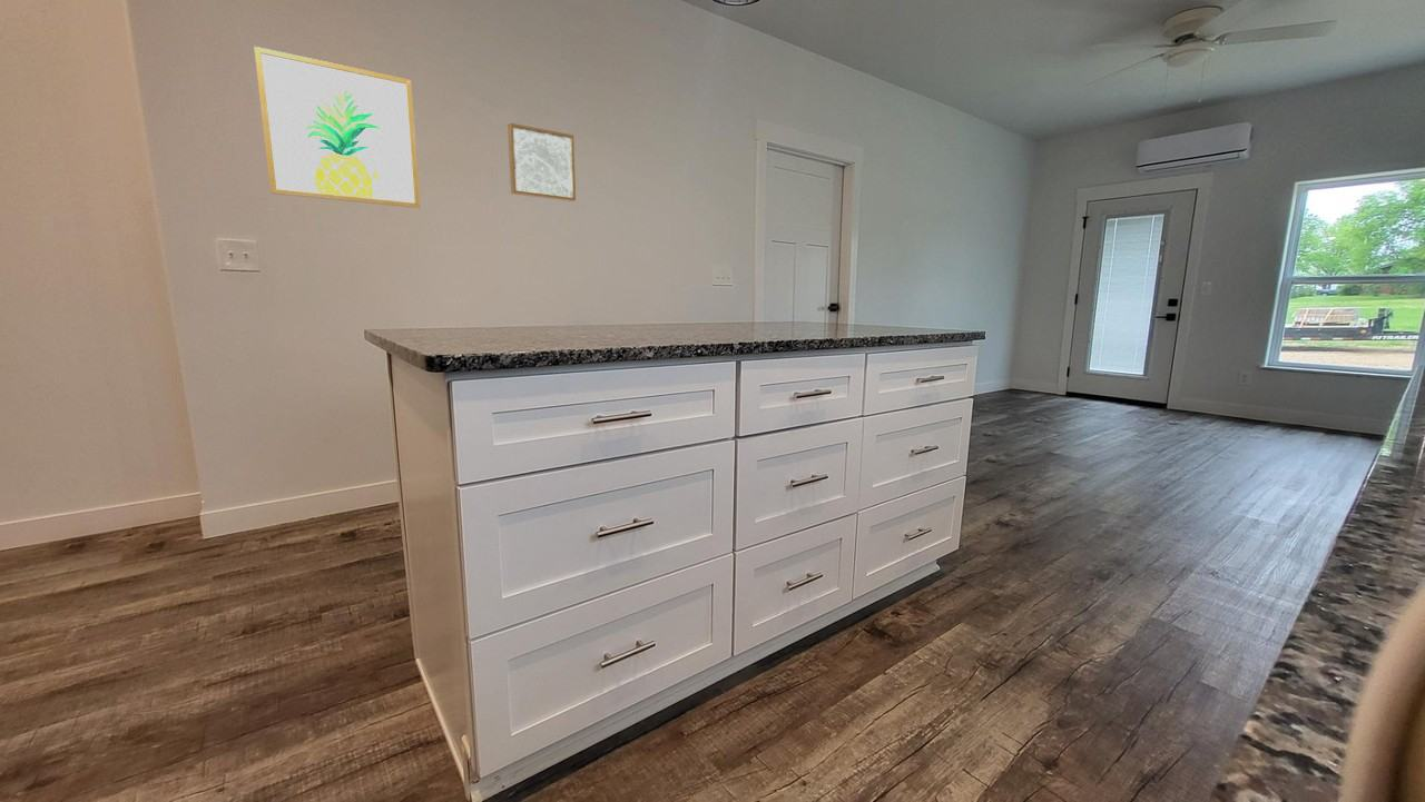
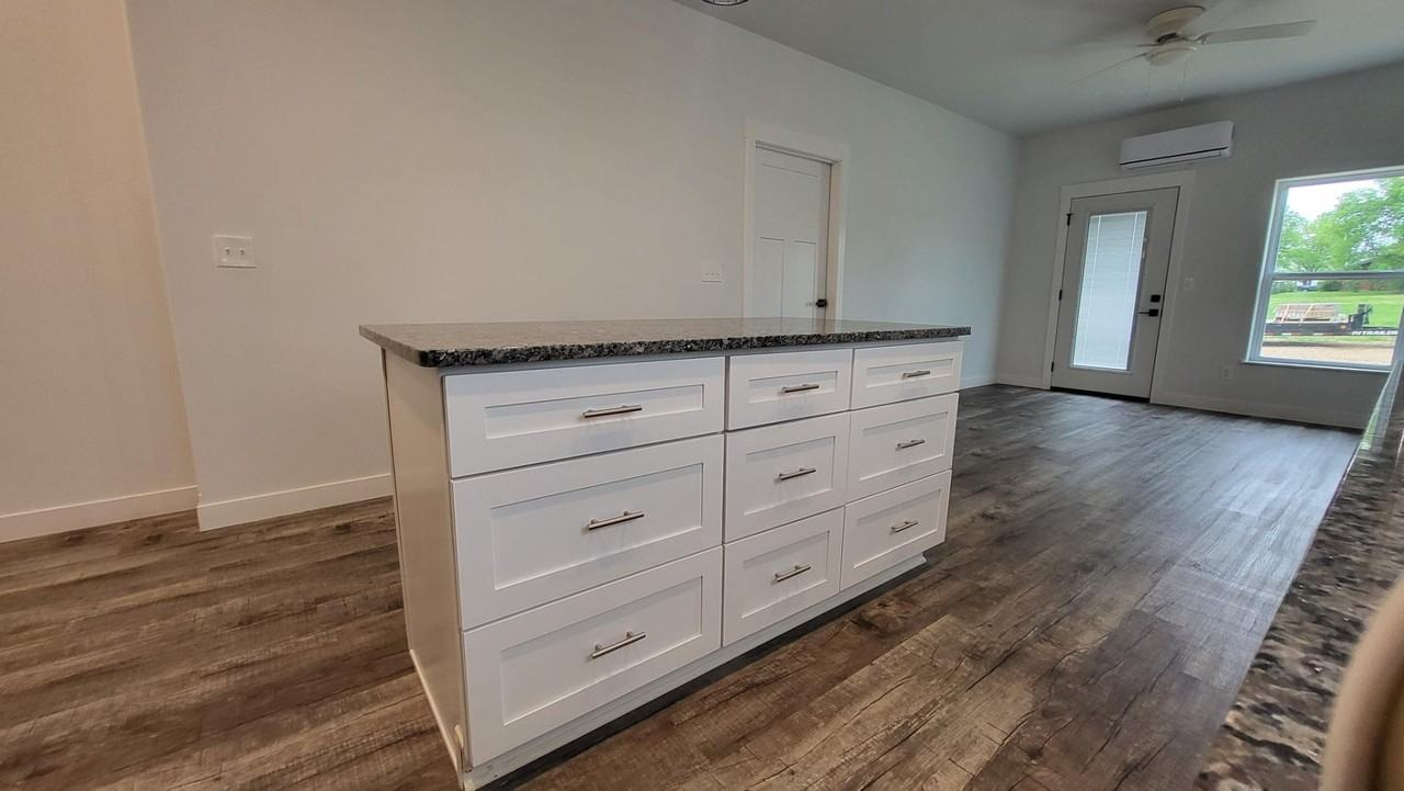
- wall art (542, 164)
- wall art (343, 133)
